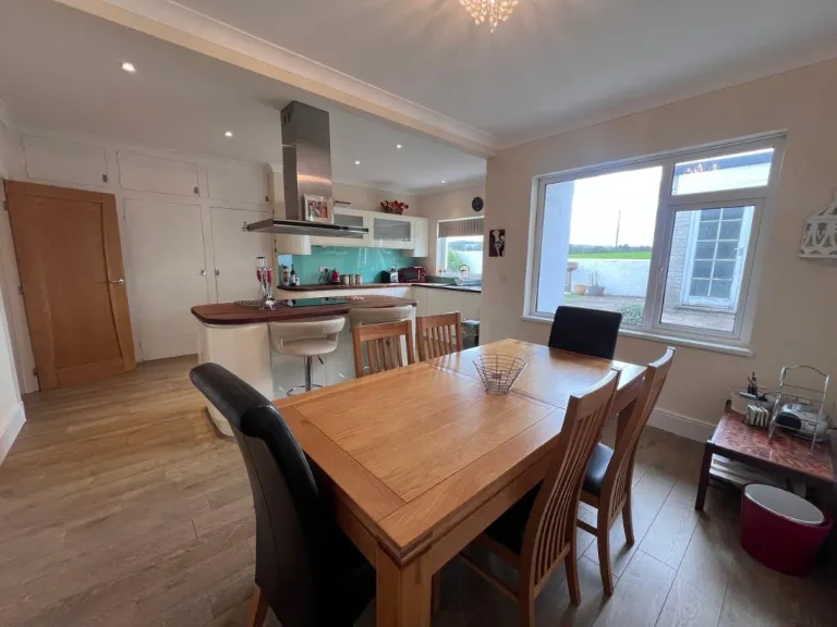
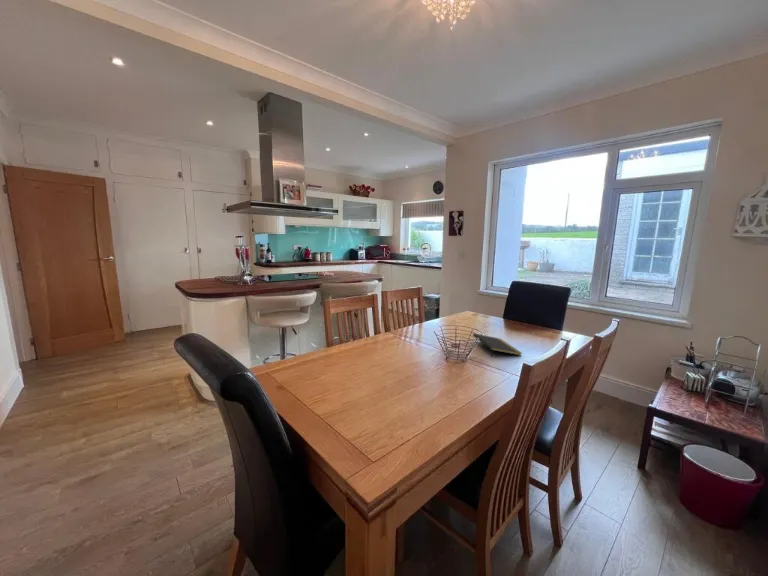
+ notepad (495, 343)
